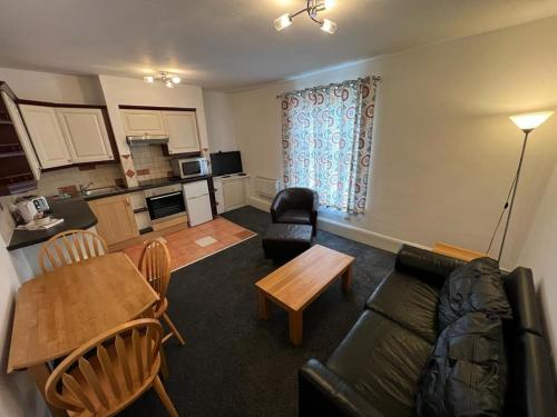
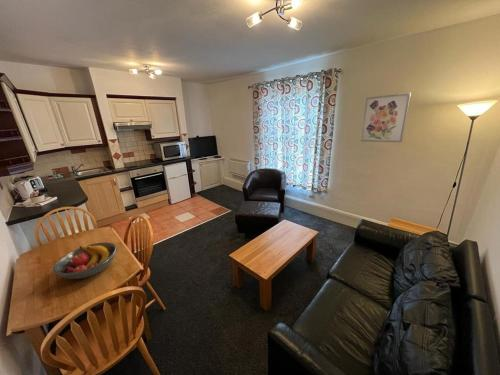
+ wall art (383, 119)
+ fruit bowl (88, 261)
